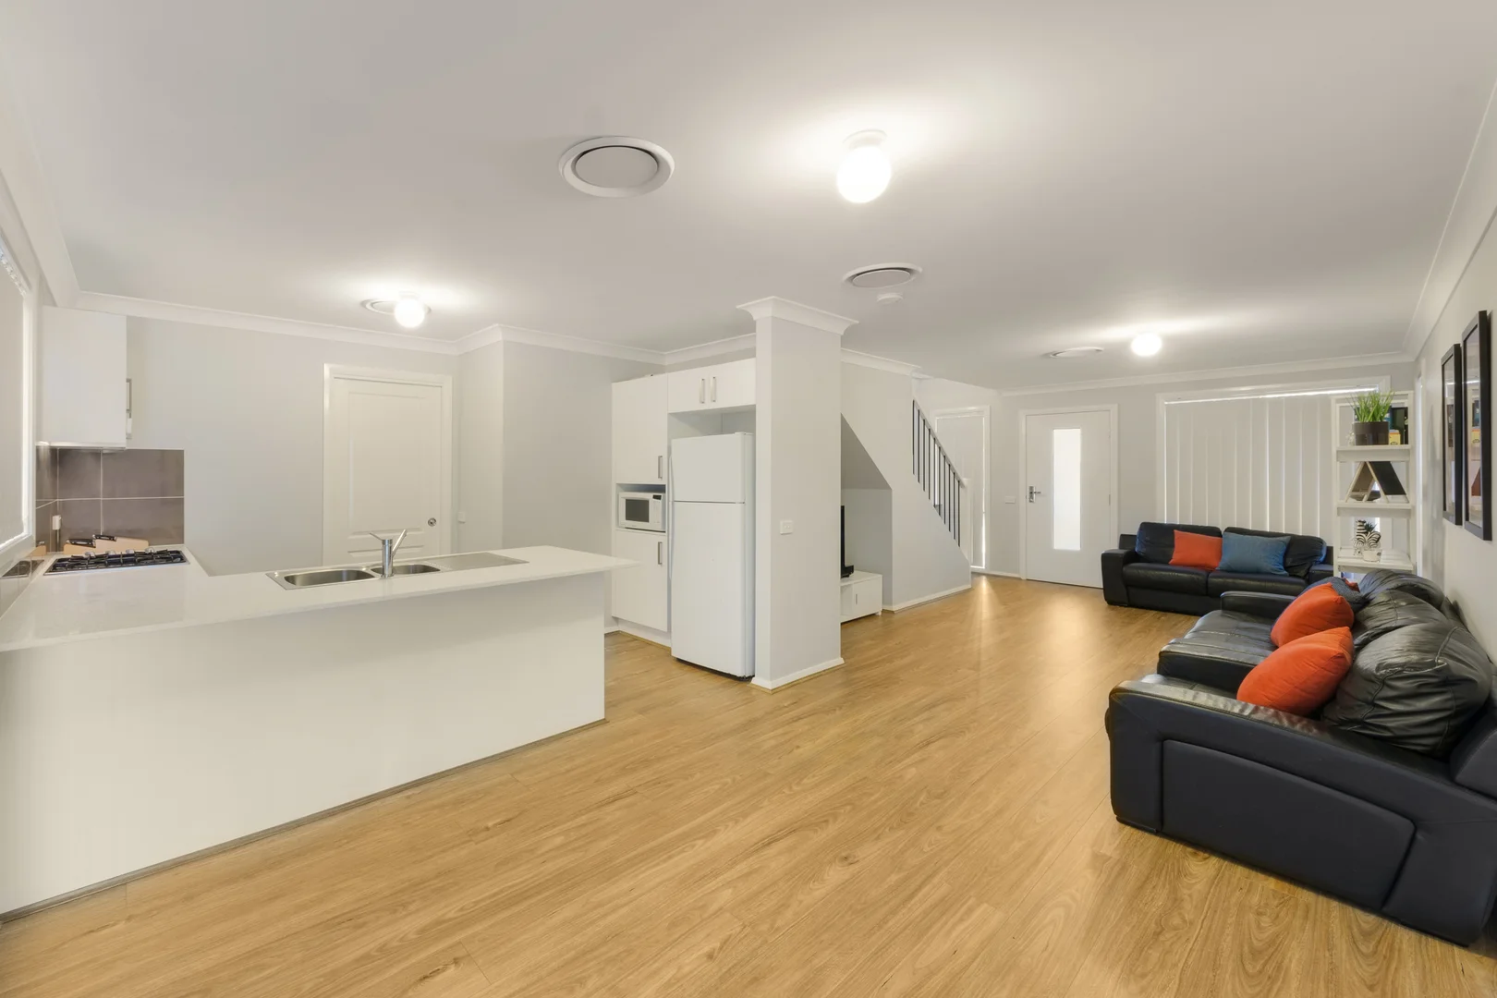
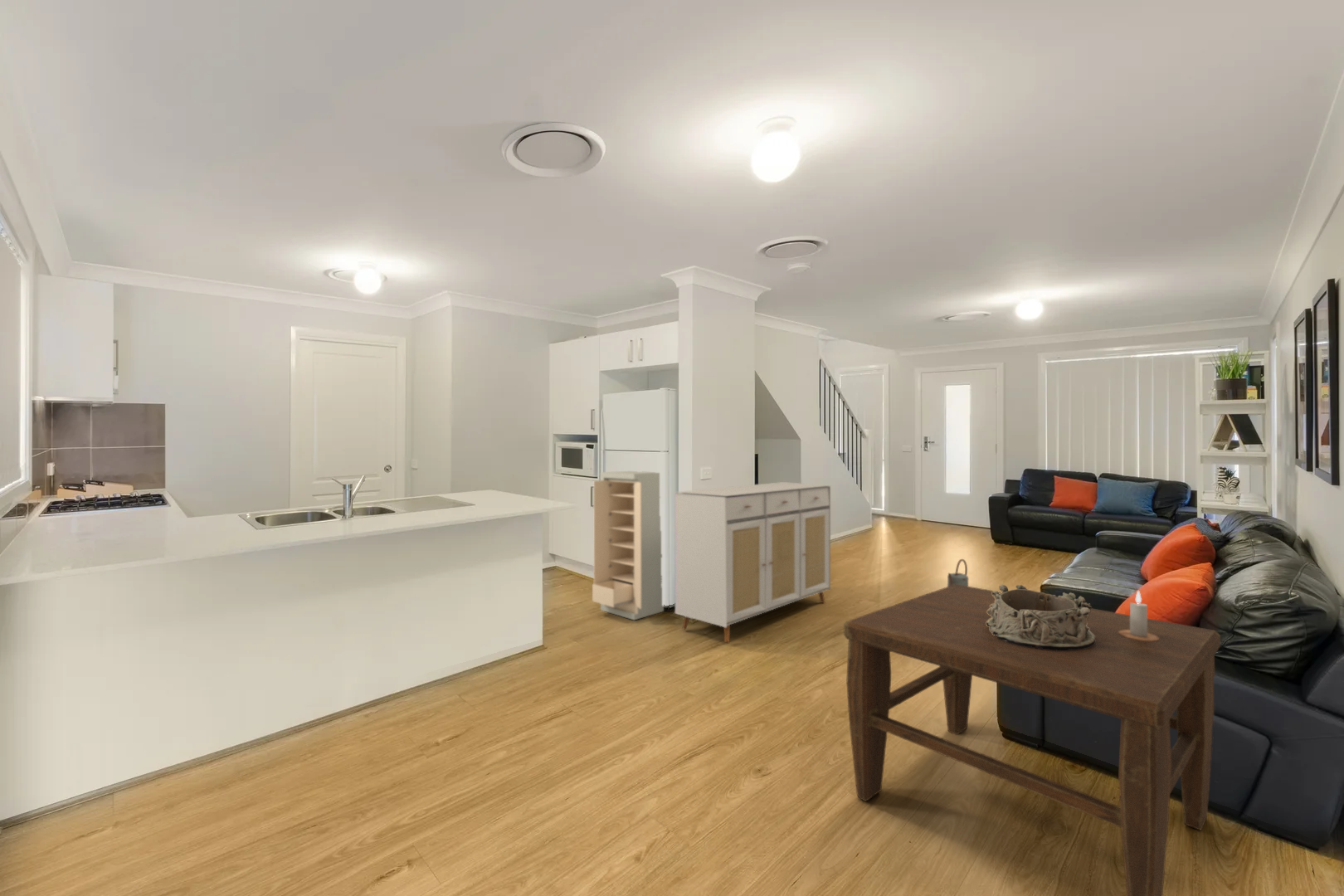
+ coffee table (1033, 693)
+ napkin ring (1039, 613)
+ sideboard (759, 552)
+ candle (1138, 612)
+ storage cabinet (629, 543)
+ watering can (957, 584)
